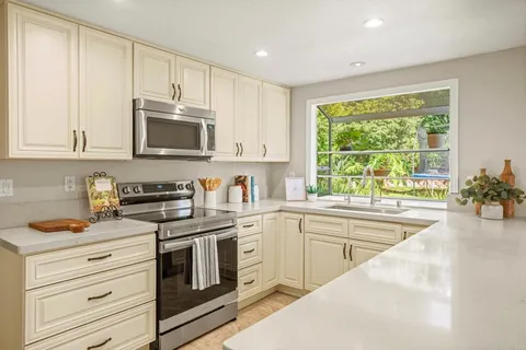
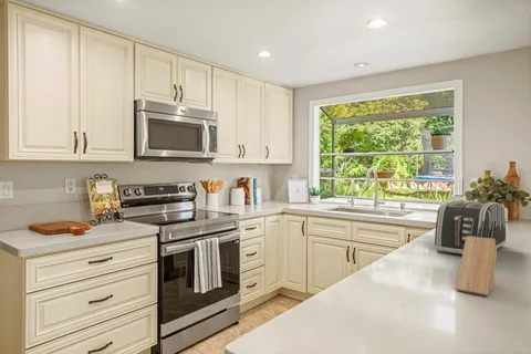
+ knife block (478, 253)
+ toaster (470, 225)
